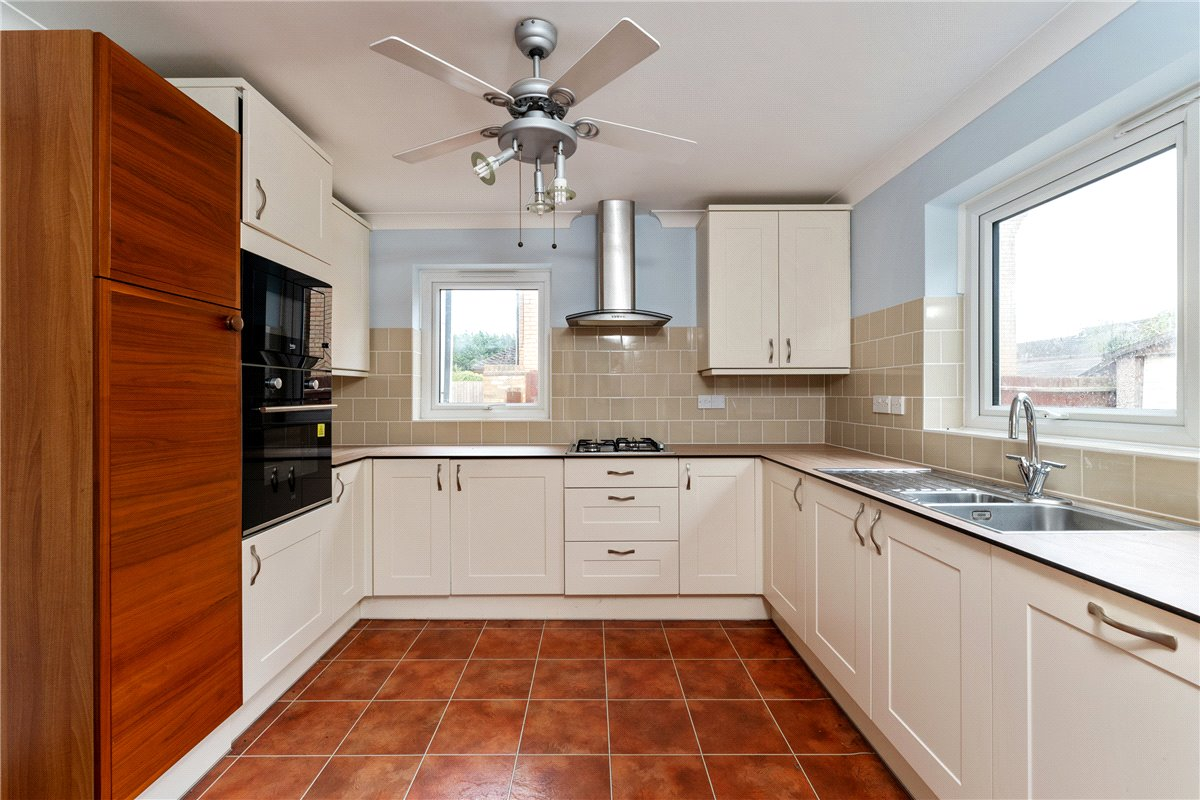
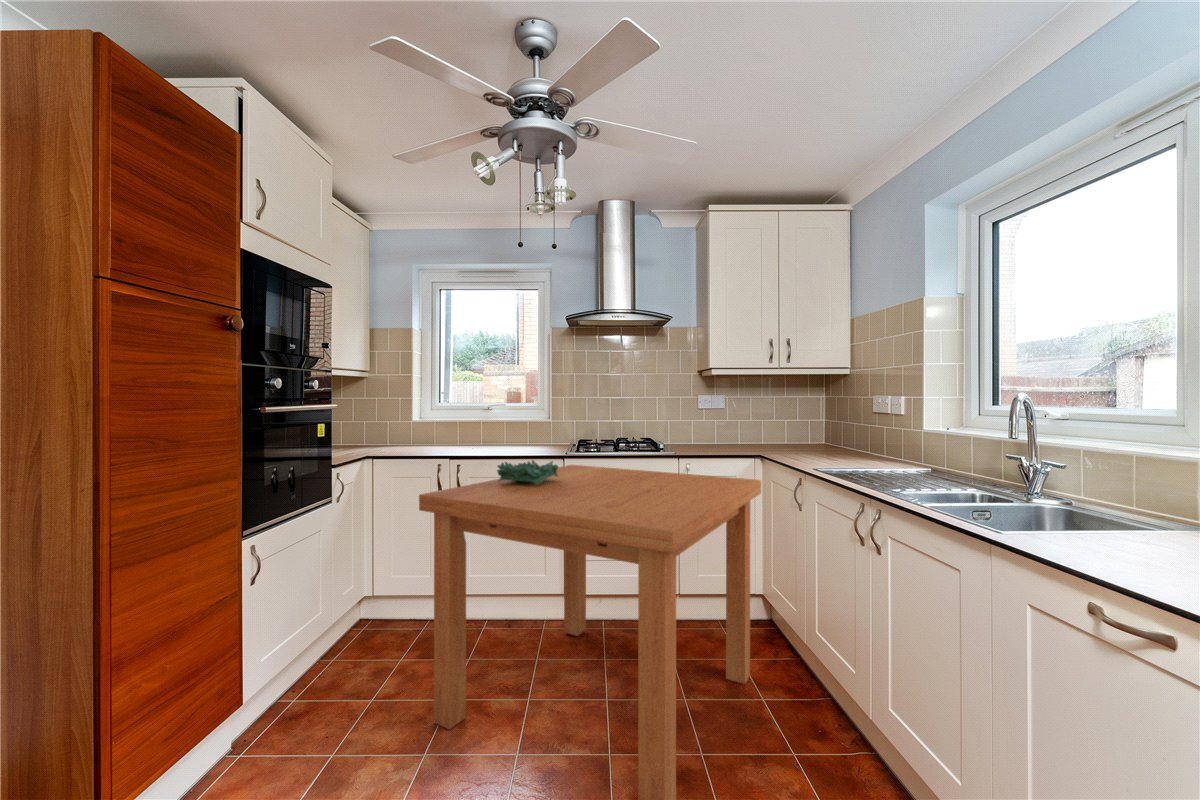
+ dining table (585, 591)
+ decorative bowl (529, 471)
